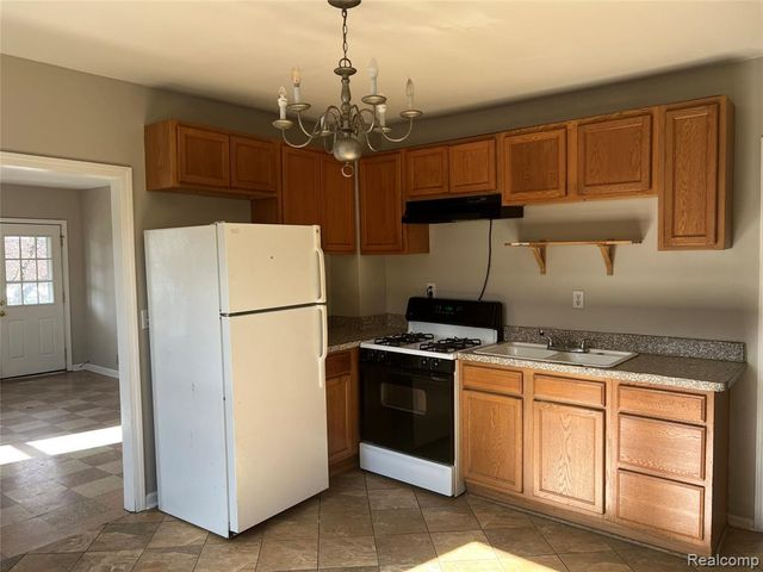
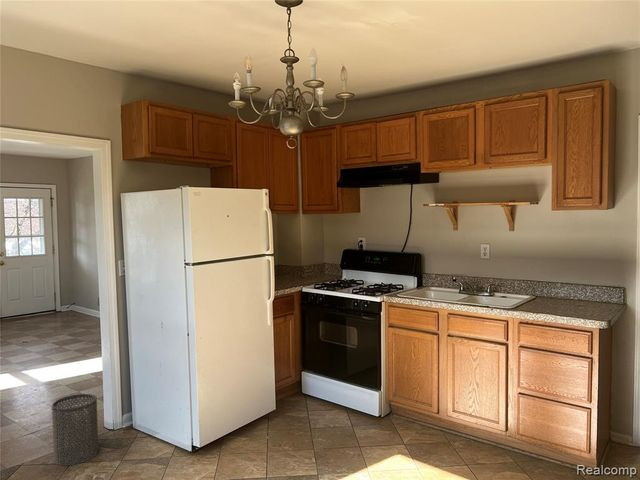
+ trash can (75, 428)
